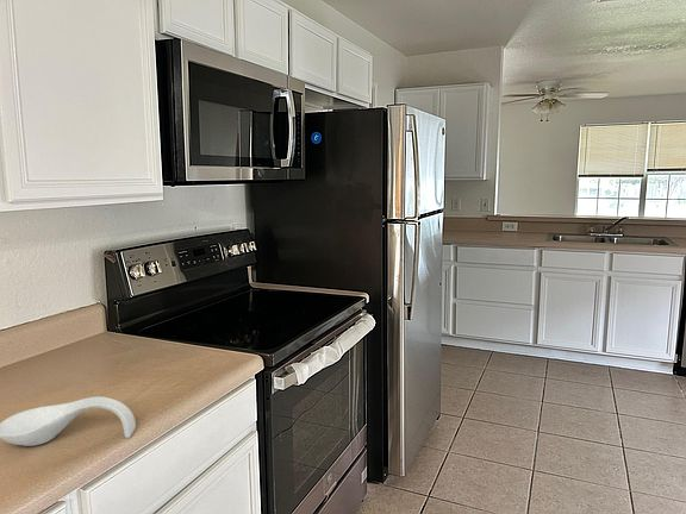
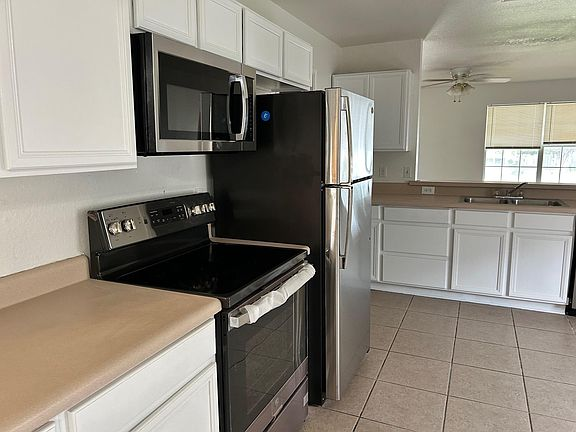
- spoon rest (67, 419)
